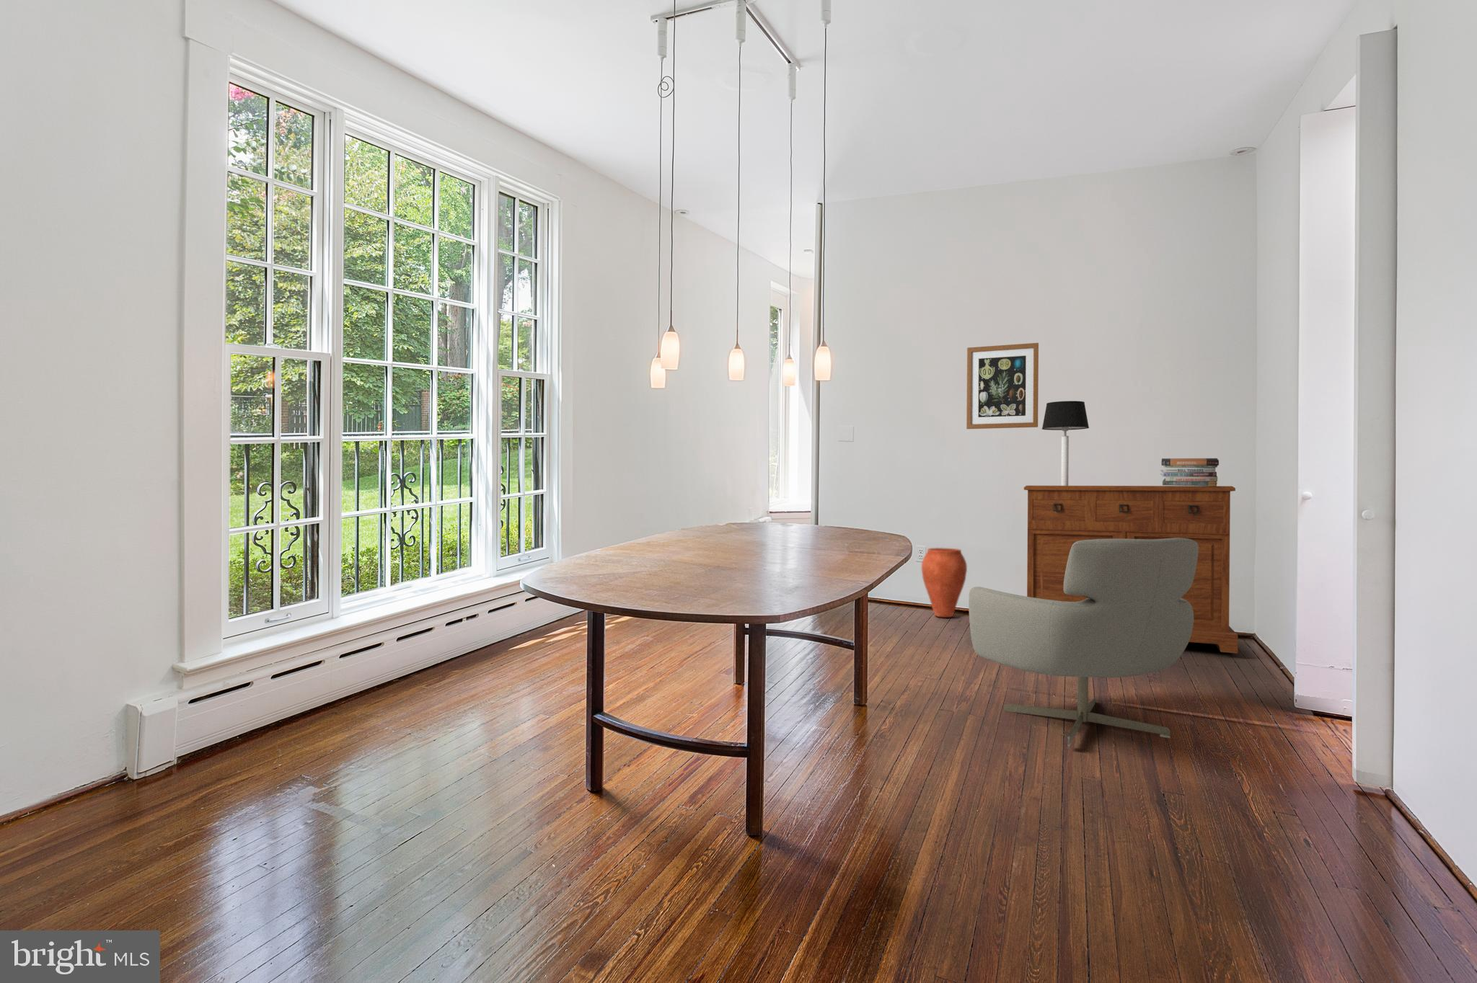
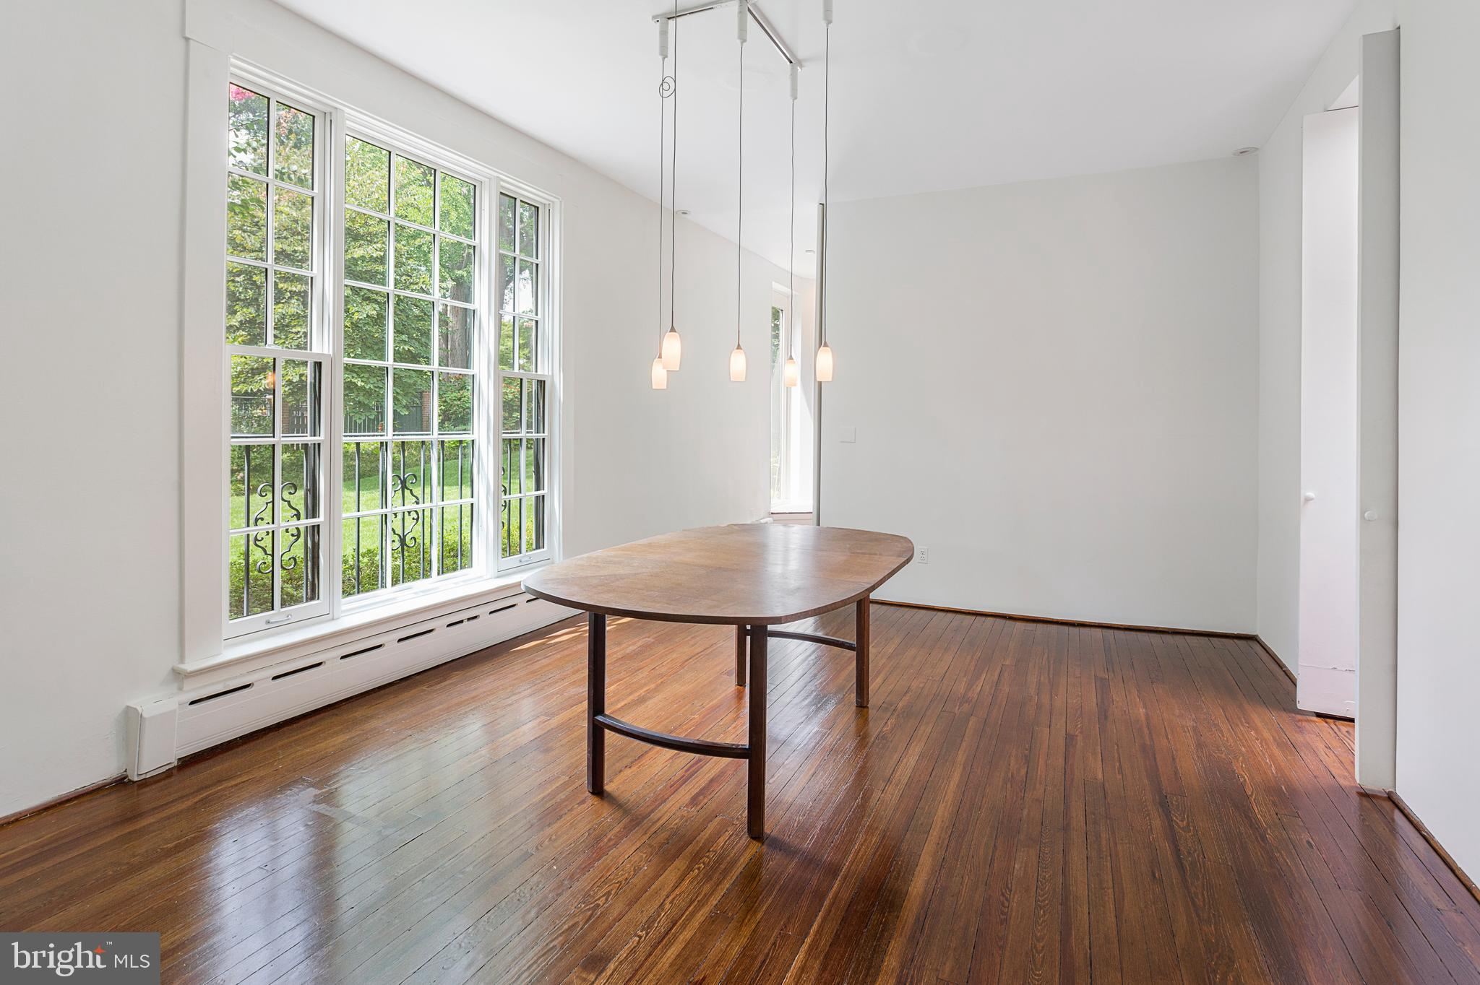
- wall art (1002, 386)
- book stack (1188, 473)
- sideboard (1121, 539)
- table lamp (1064, 444)
- chair (1092, 631)
- vase (944, 583)
